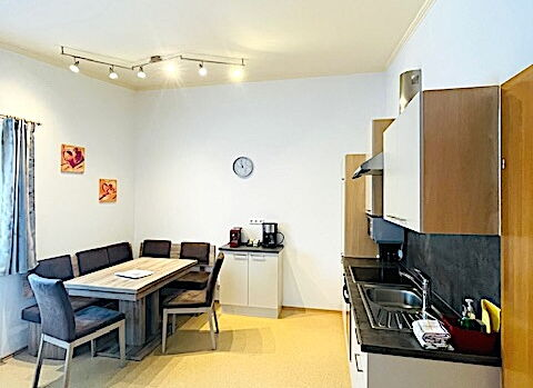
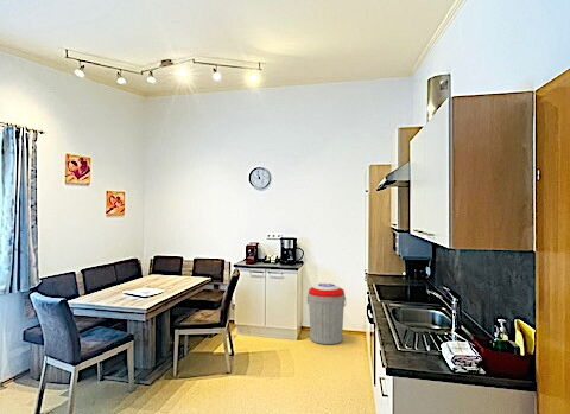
+ trash can (325, 311)
